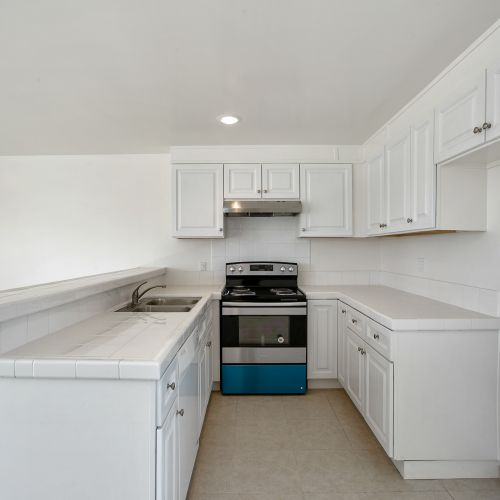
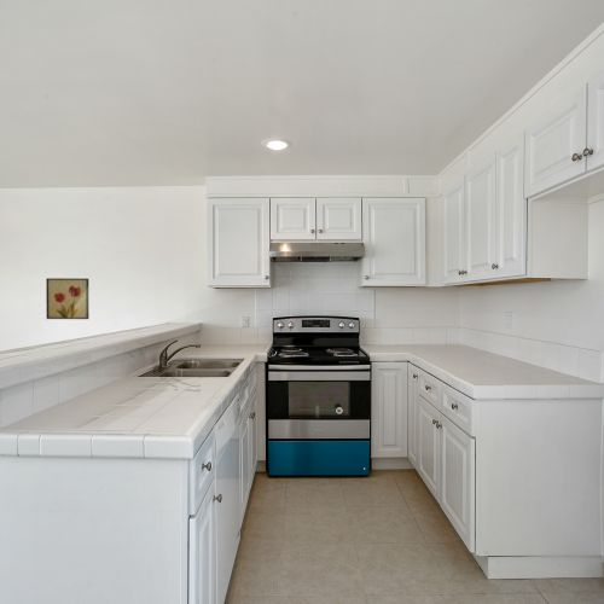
+ wall art (68, 298)
